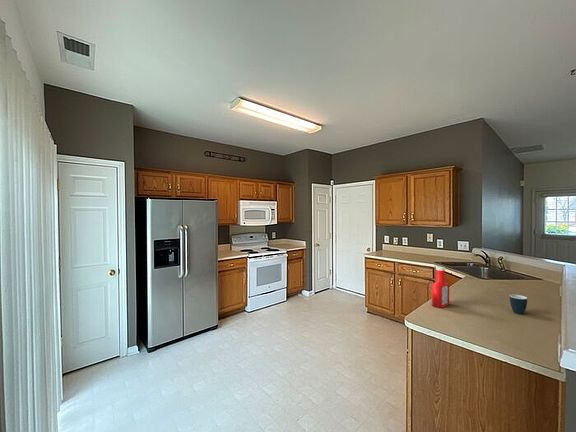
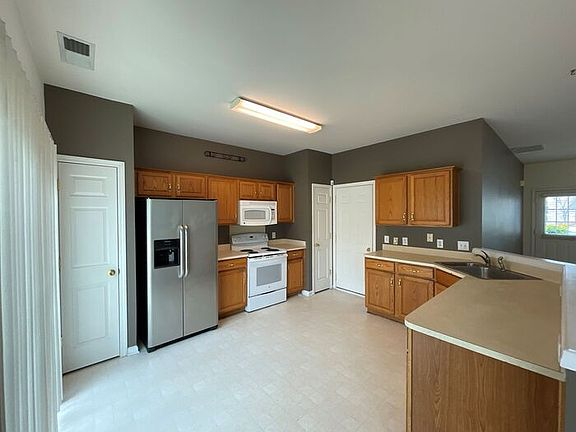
- mug (518, 304)
- soap bottle (440, 286)
